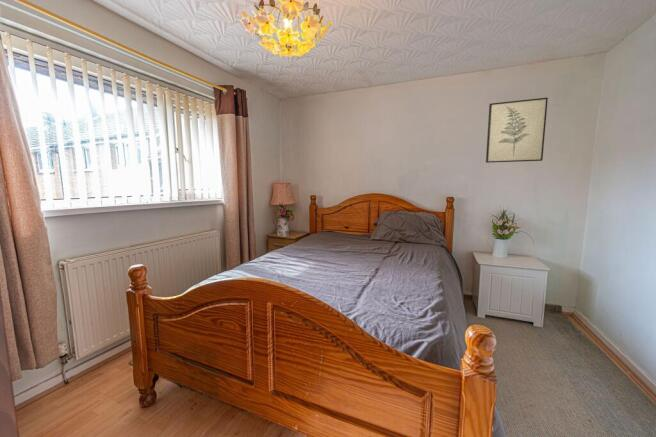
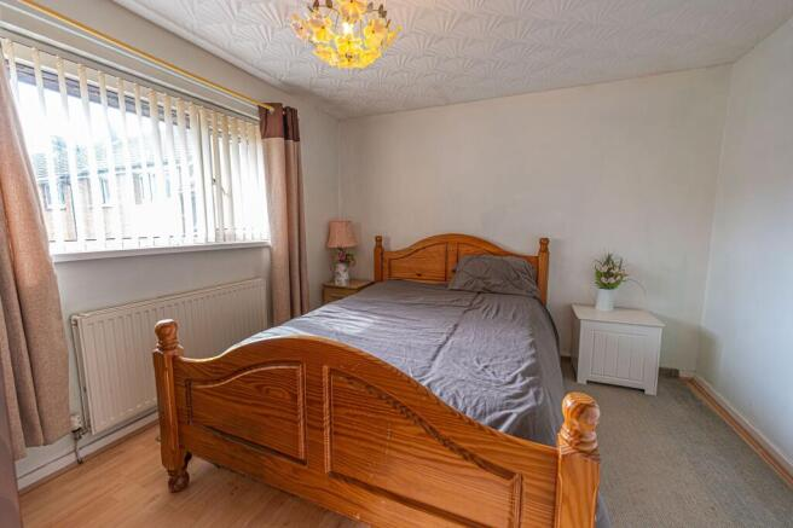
- wall art (515, 131)
